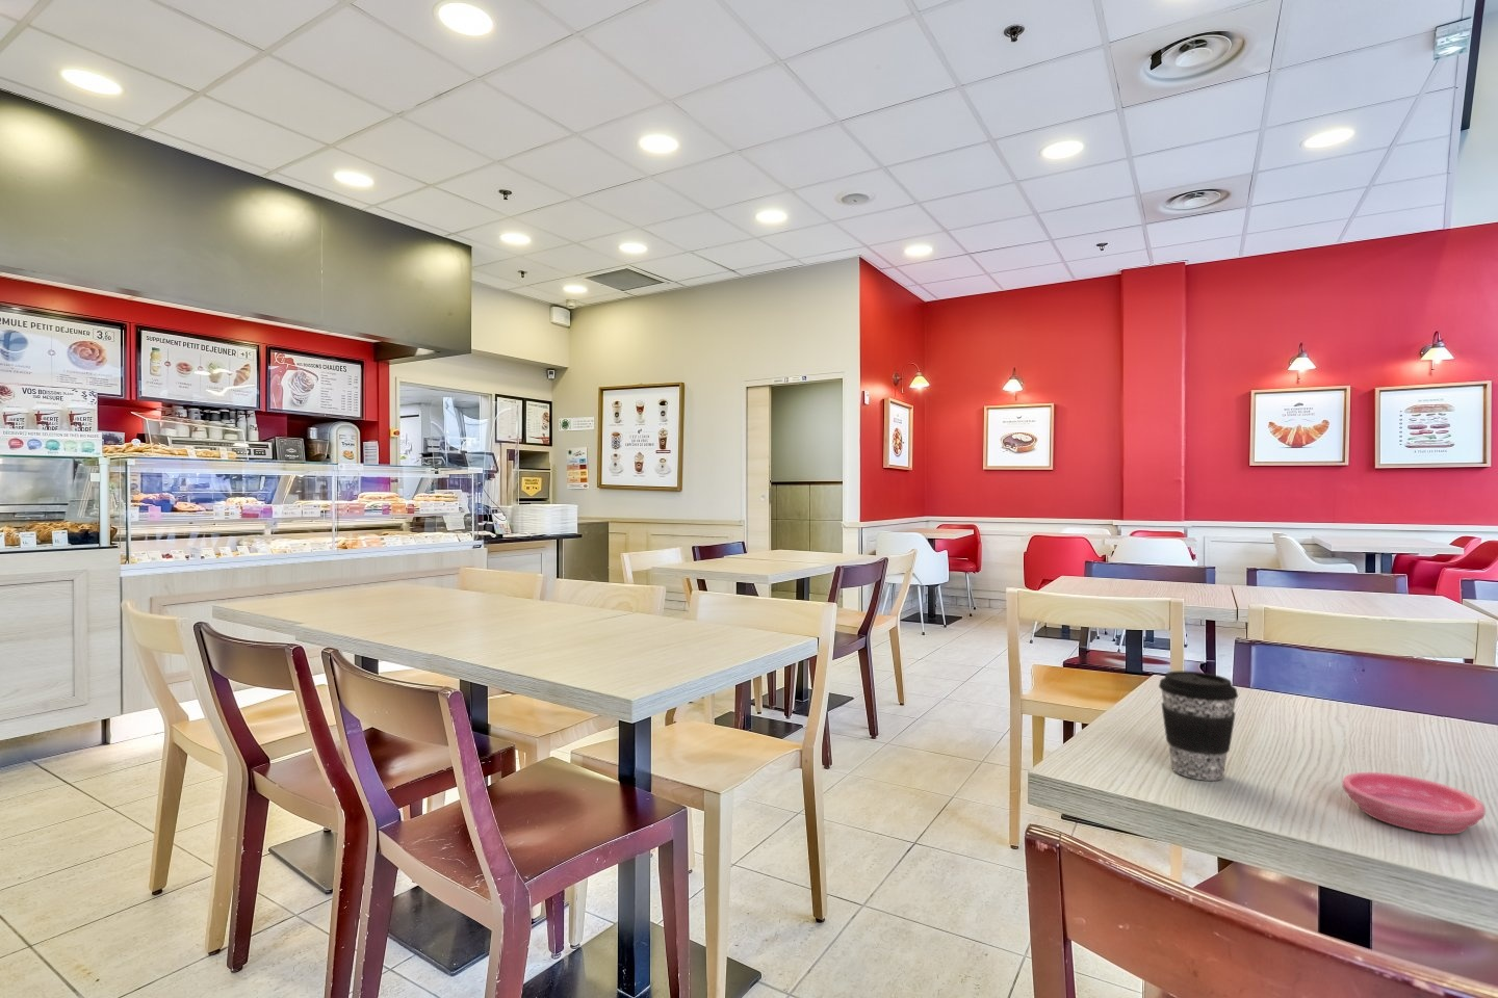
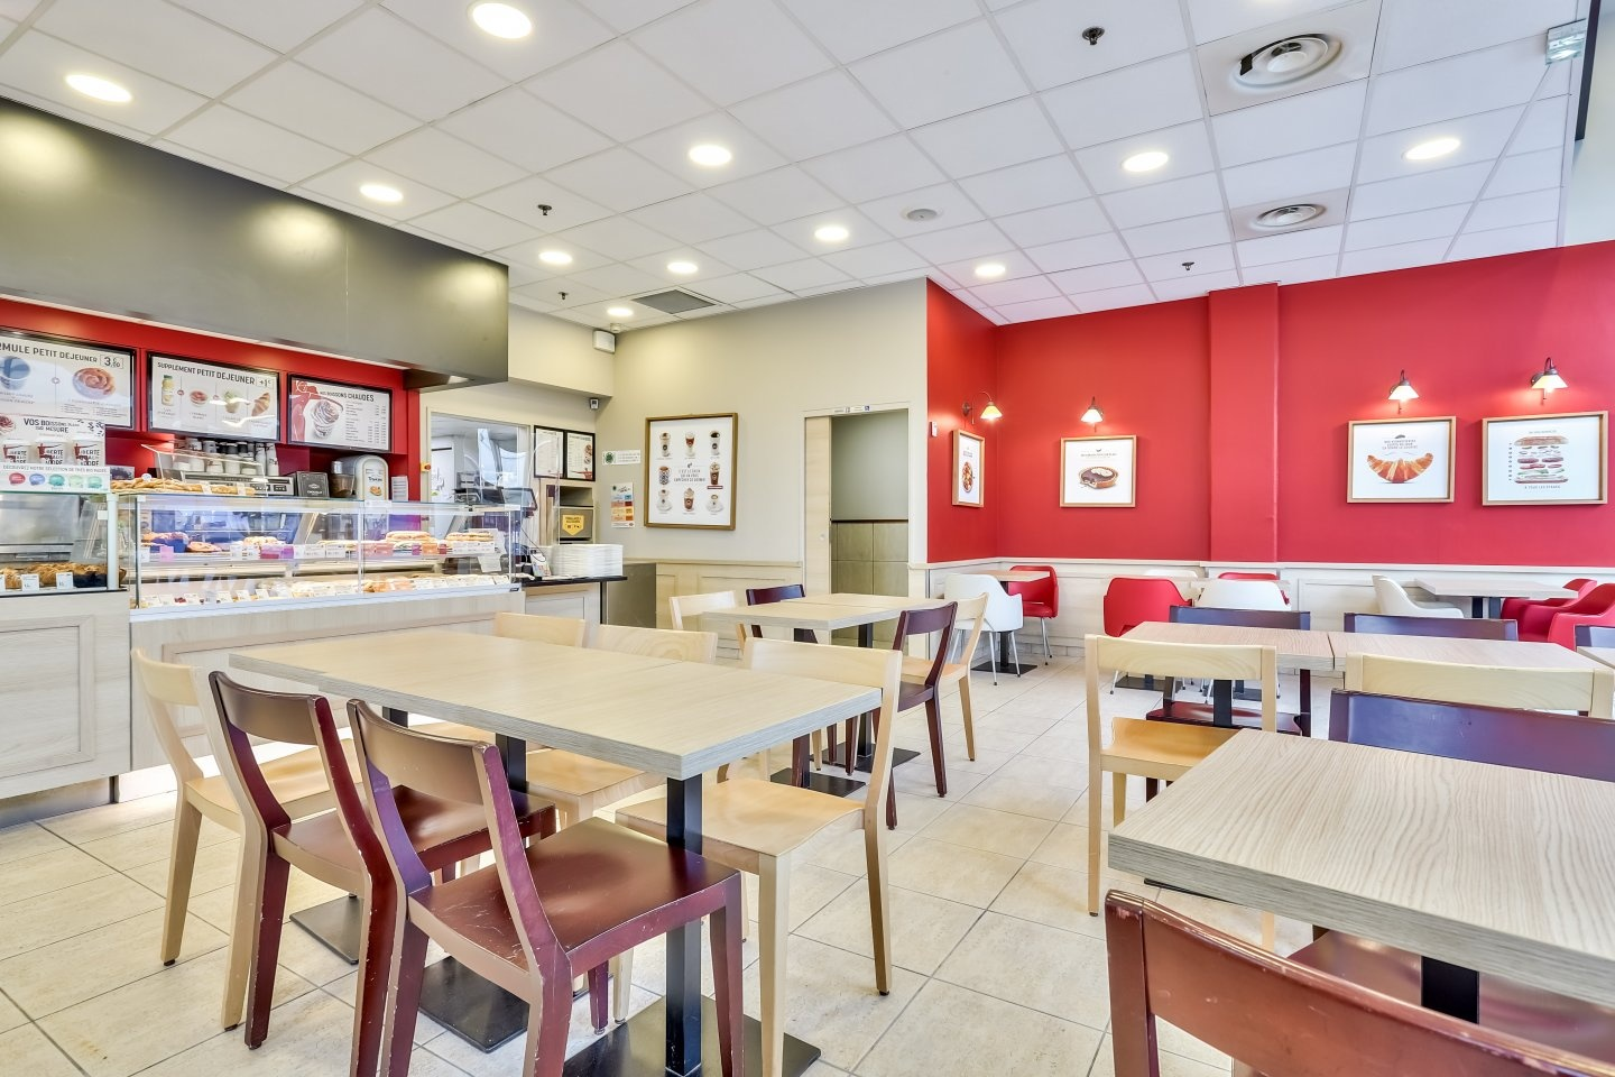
- coffee cup (1196, 725)
- saucer (1410, 803)
